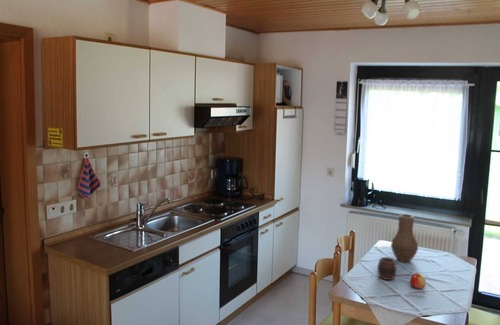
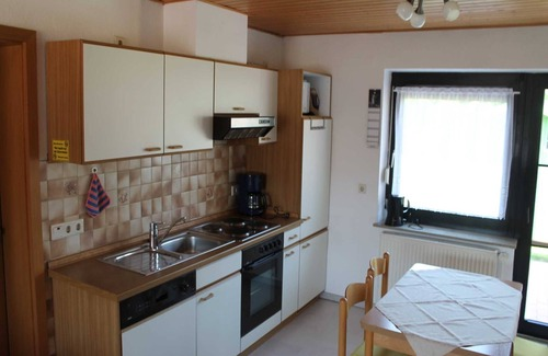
- apple (417, 280)
- cup (387, 268)
- vase (405, 238)
